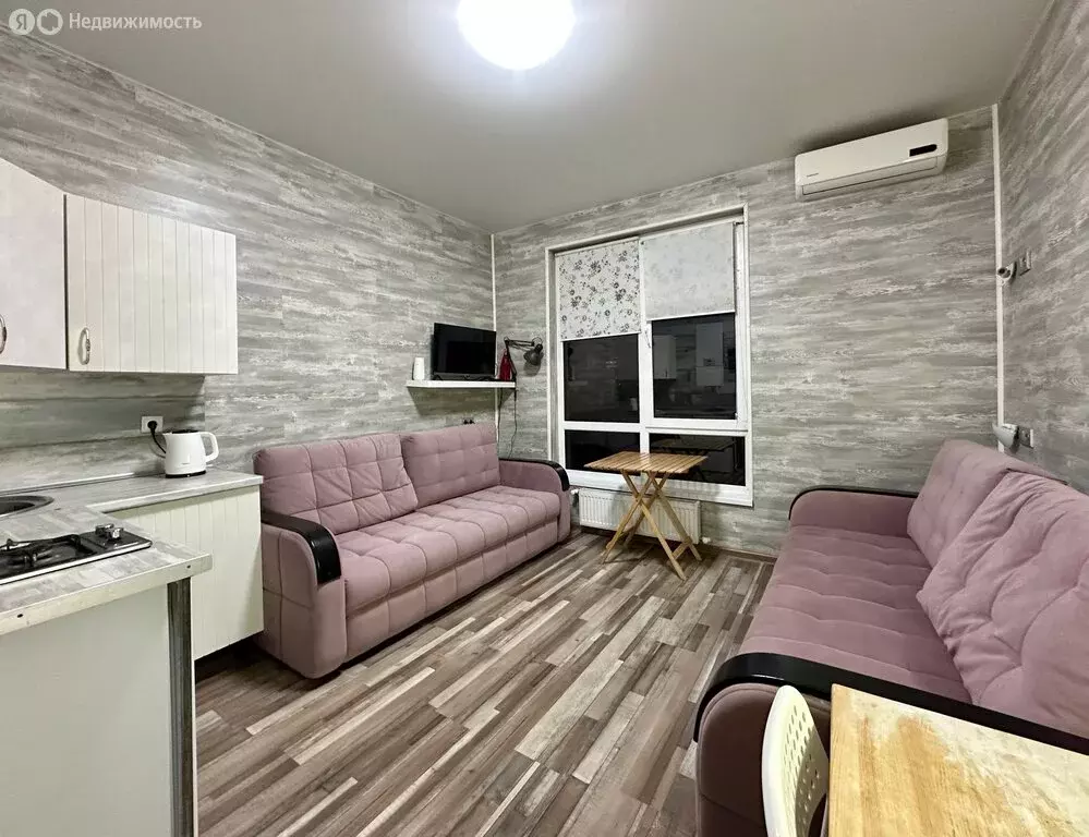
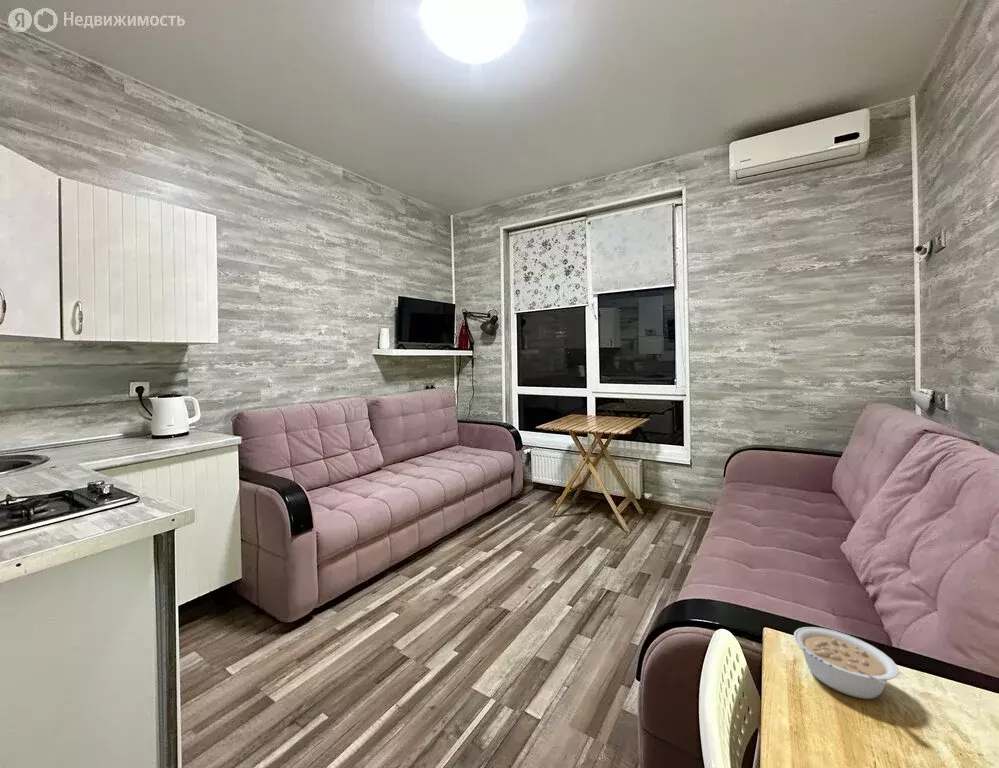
+ legume (846, 663)
